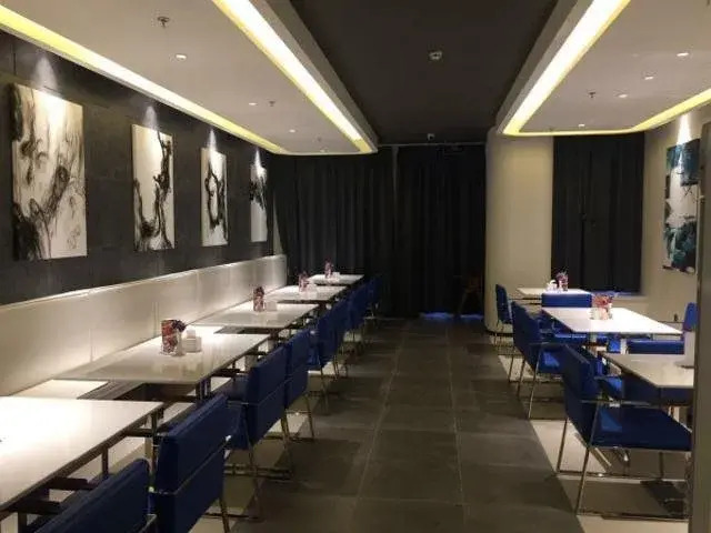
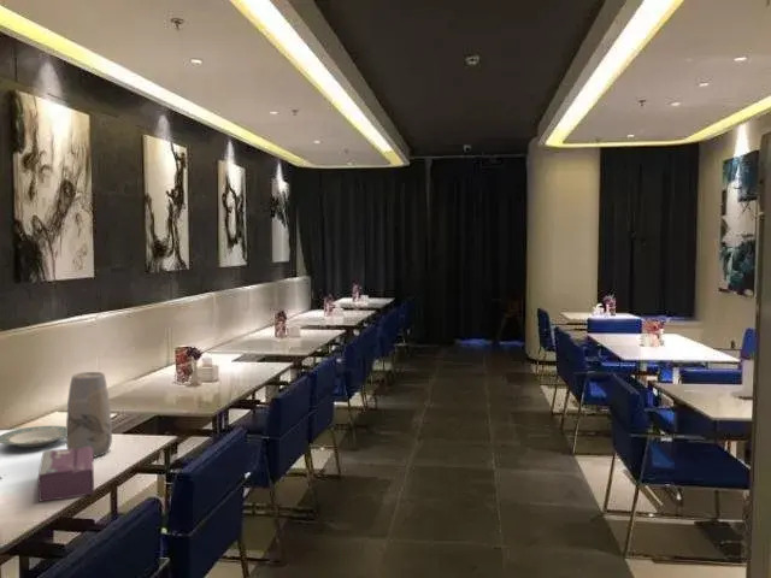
+ plate (35, 438)
+ tissue box (67, 471)
+ vase (88, 413)
